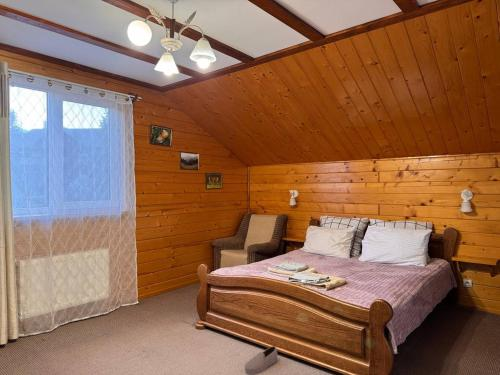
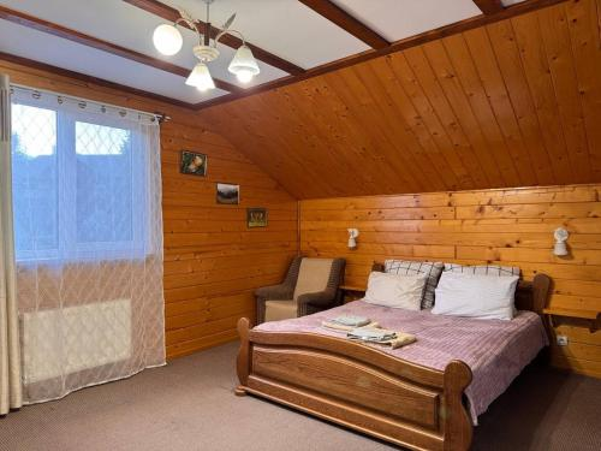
- shoe (261, 358)
